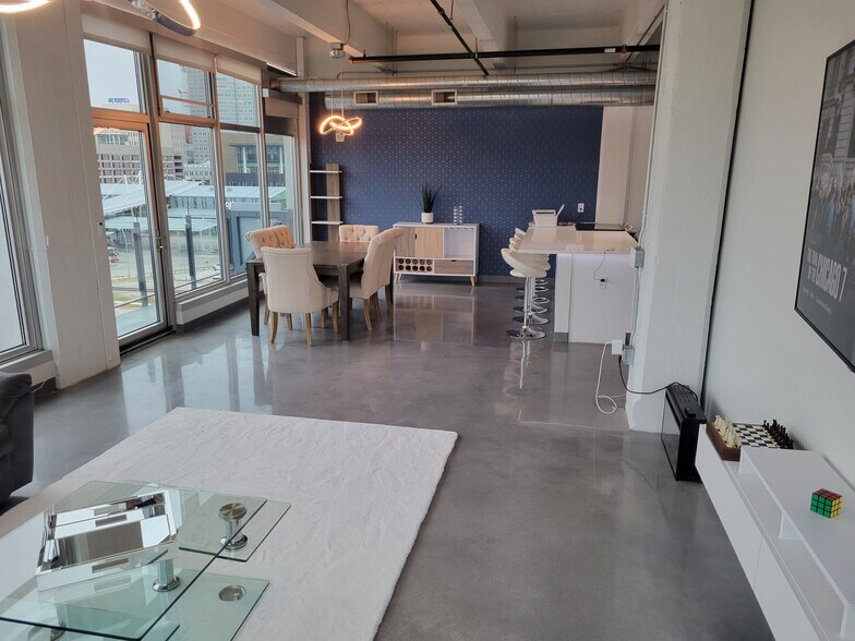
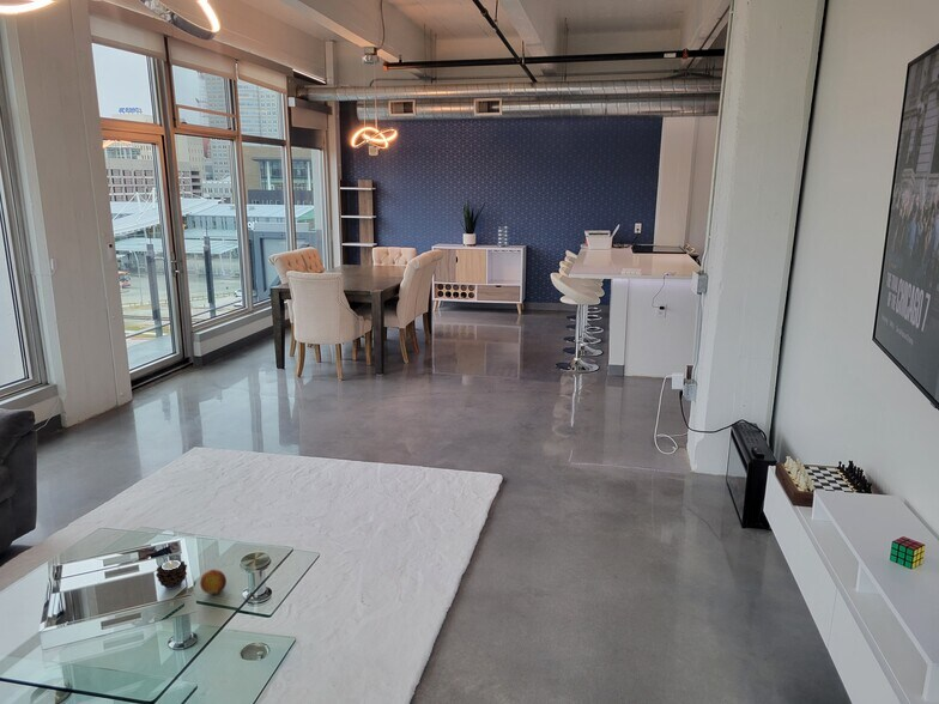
+ candle (171, 572)
+ fruit (212, 581)
